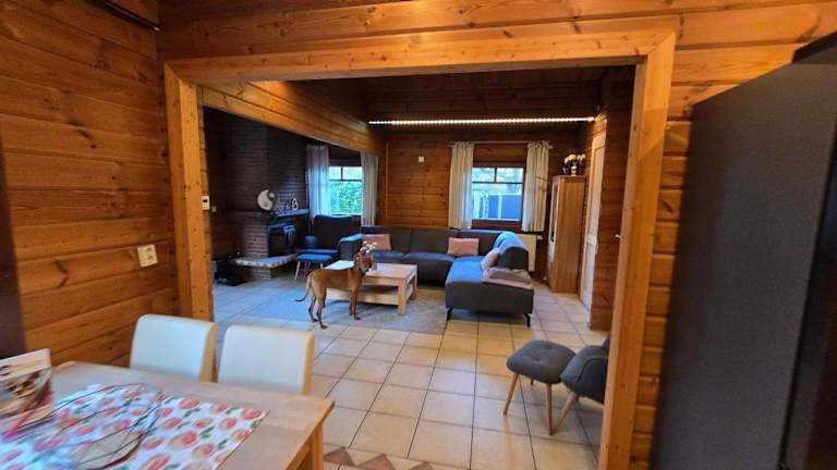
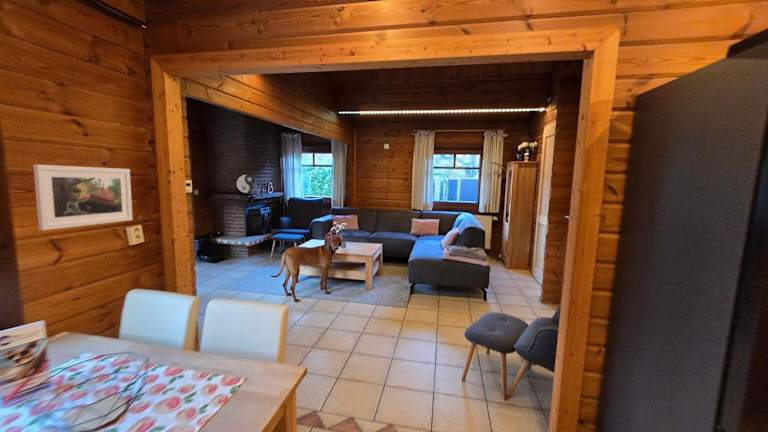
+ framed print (89, 196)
